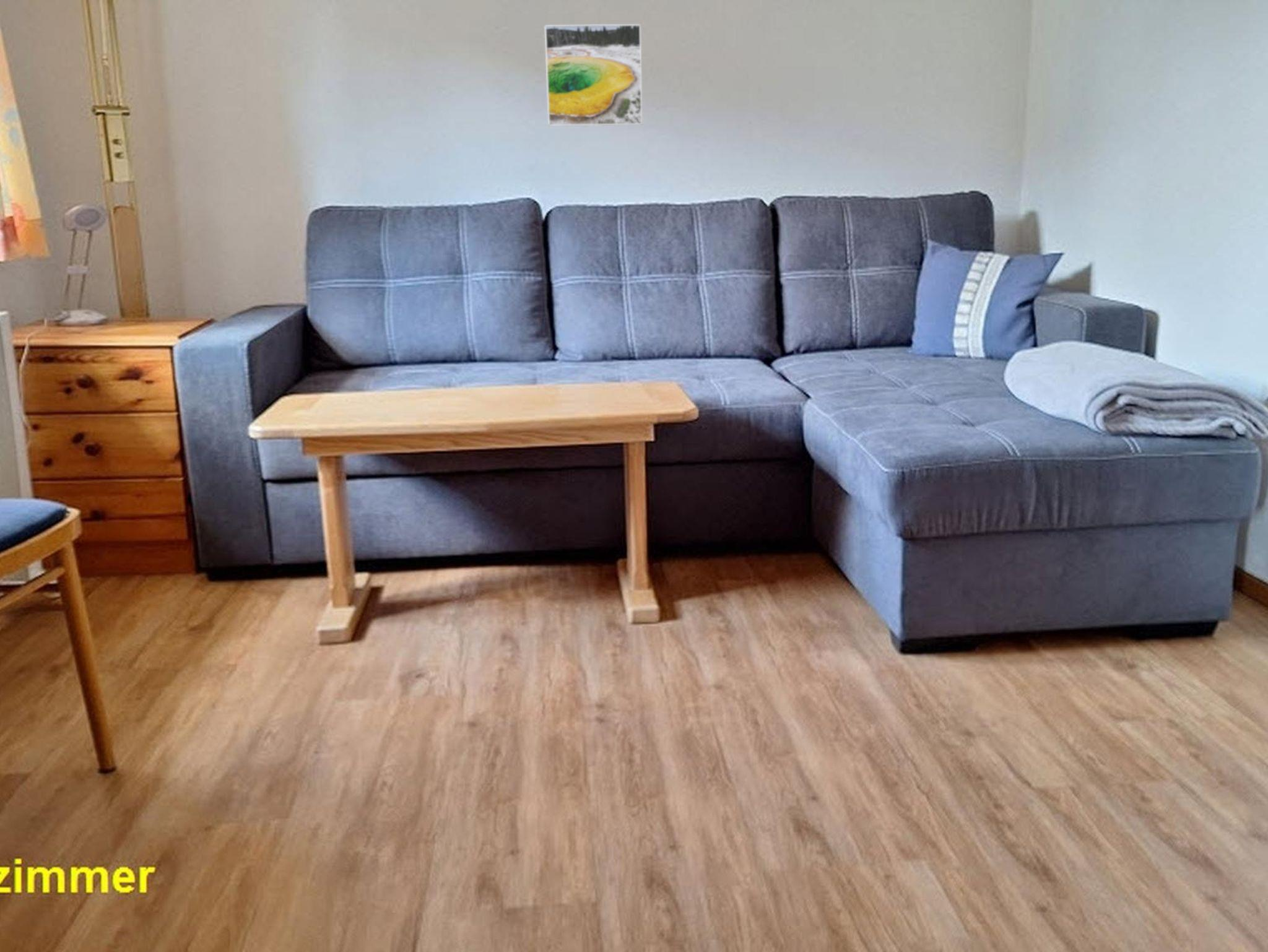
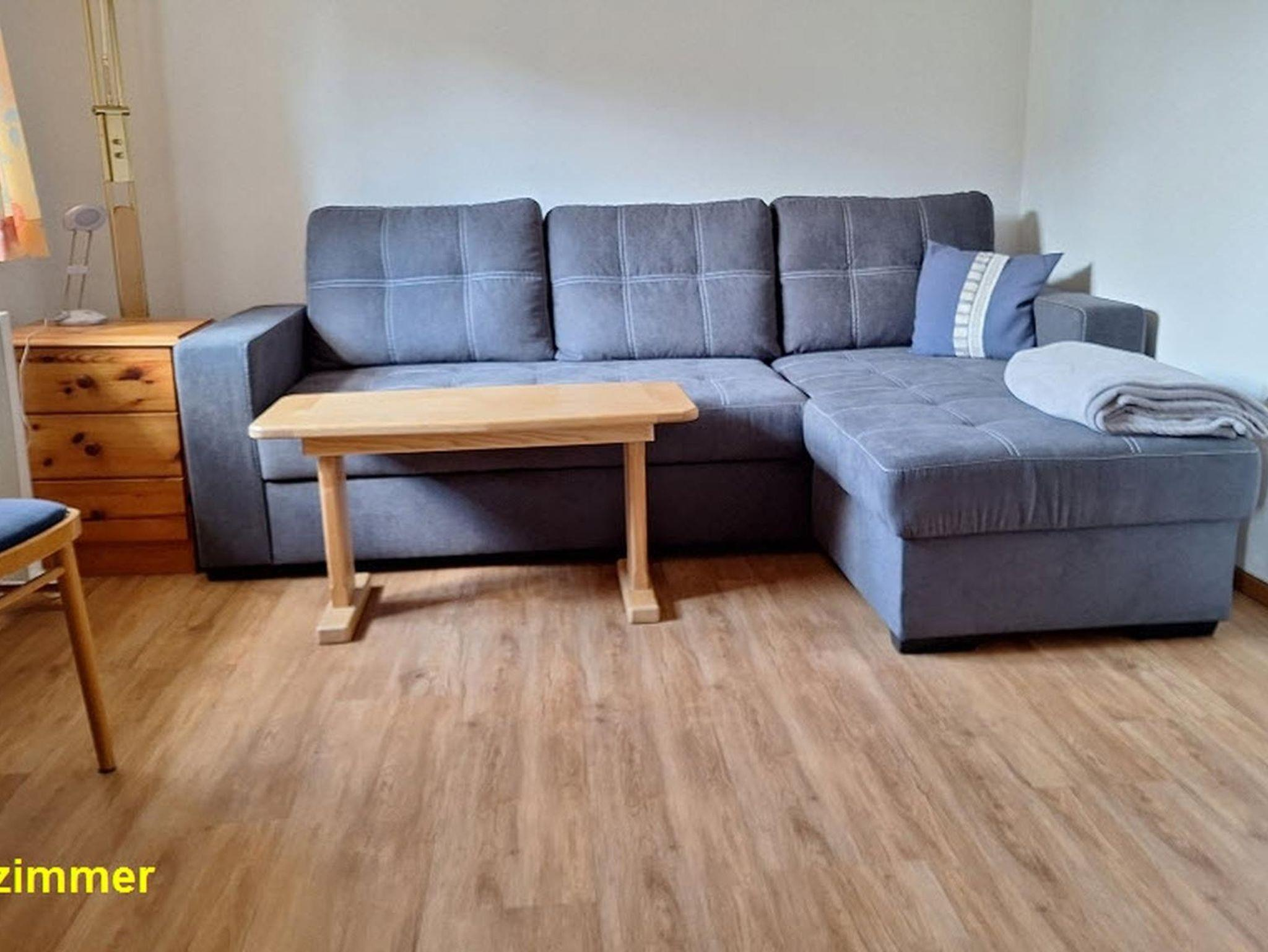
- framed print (594, 76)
